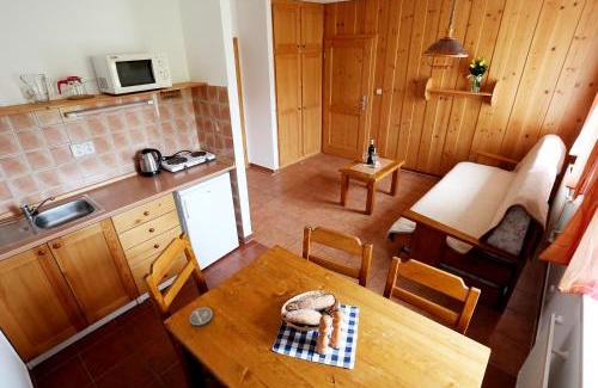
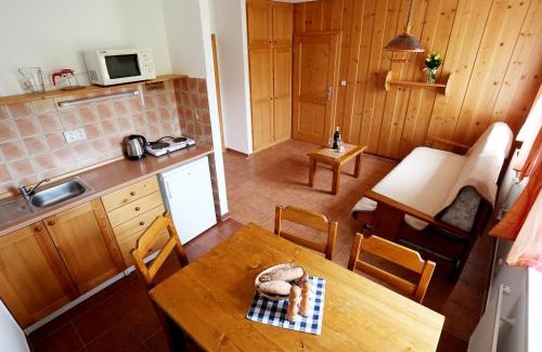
- coaster (201, 316)
